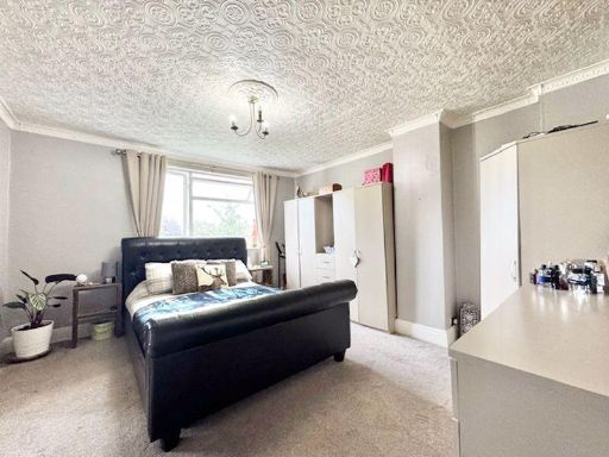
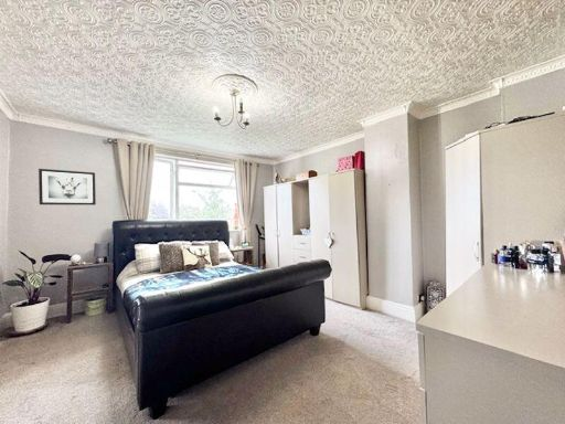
+ wall art (68, 188)
